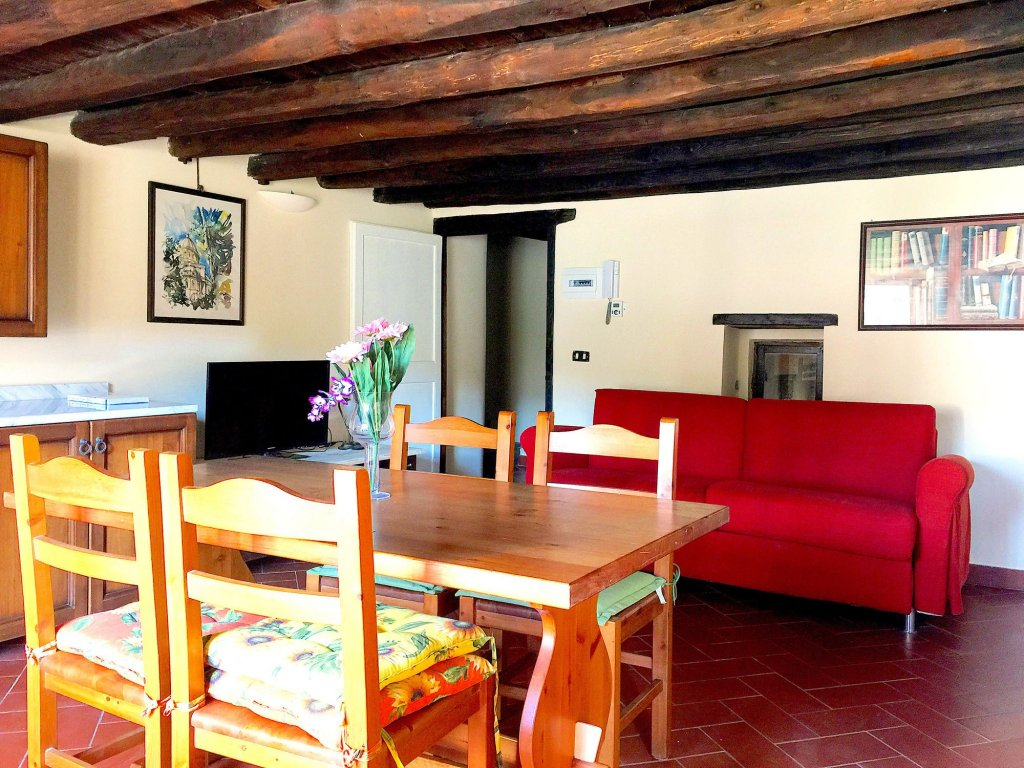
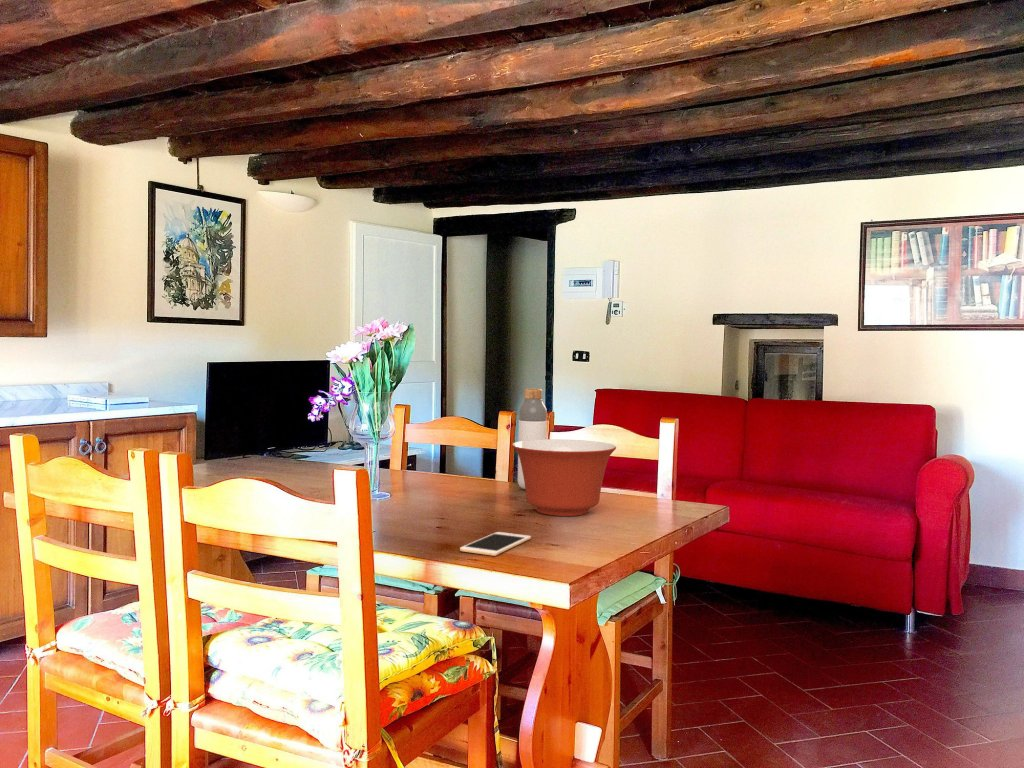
+ bottle (532, 438)
+ cell phone (496, 543)
+ mixing bowl (563, 477)
